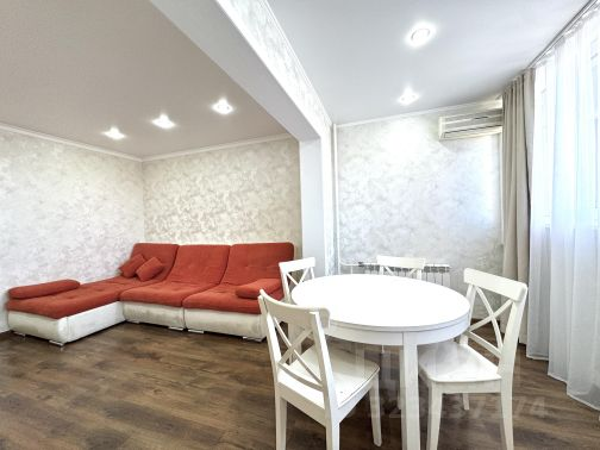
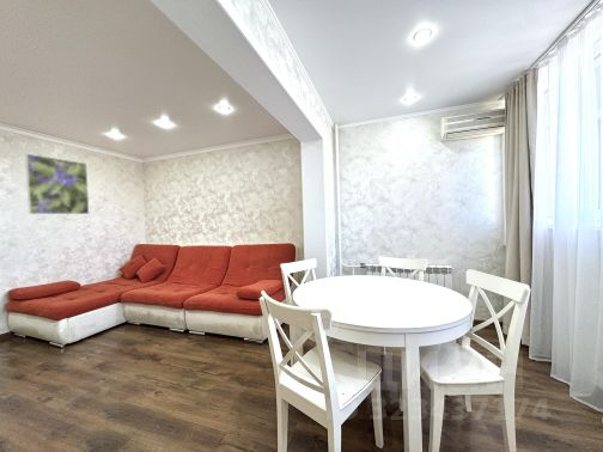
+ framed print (60, 187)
